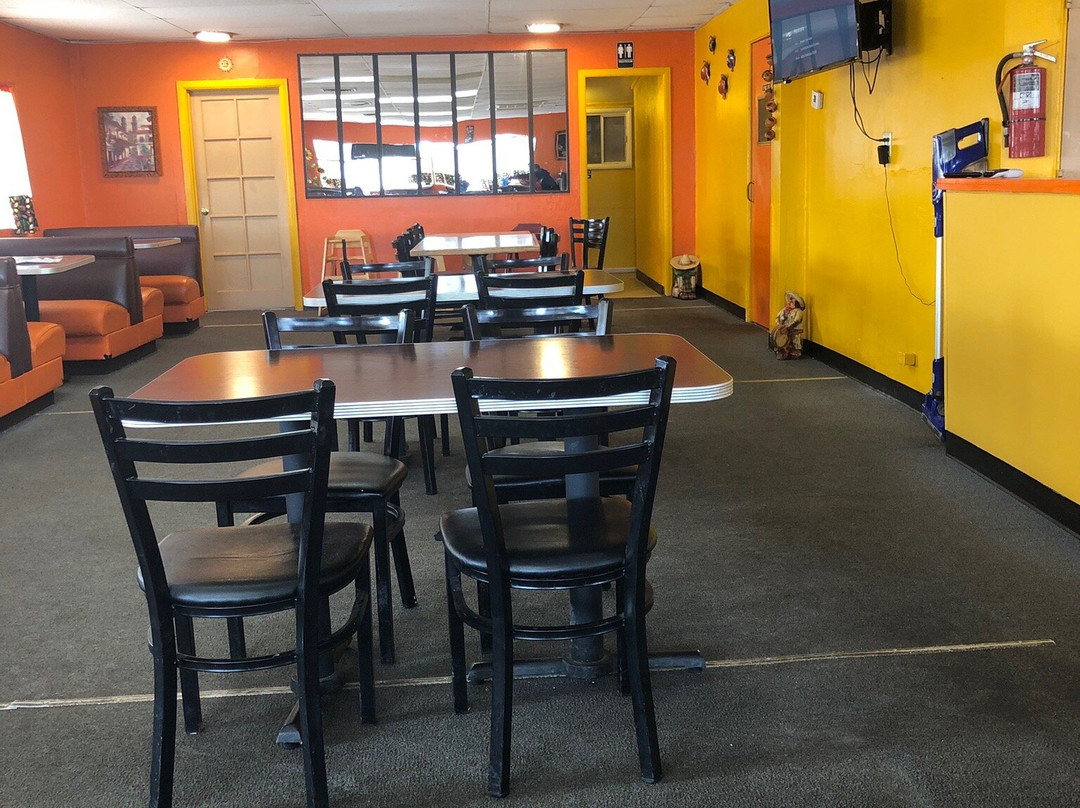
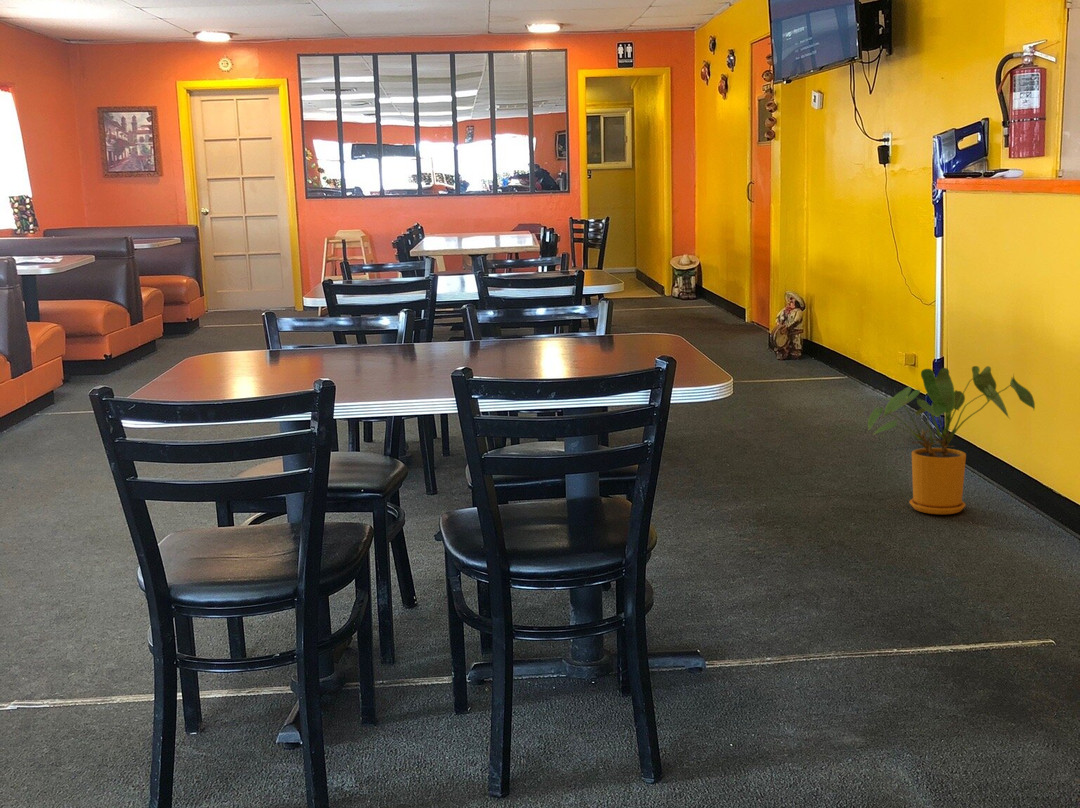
+ house plant (941, 437)
